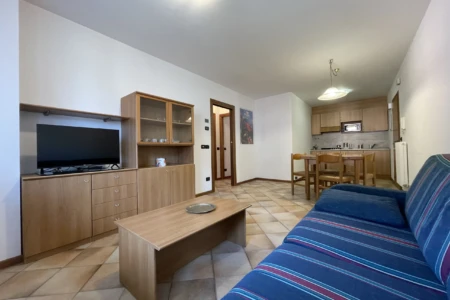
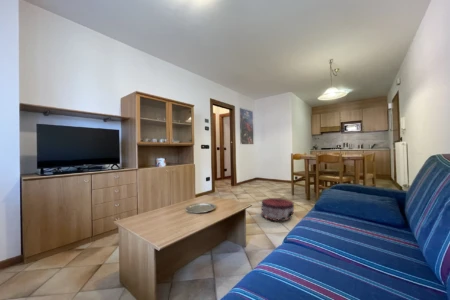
+ pouf (277, 207)
